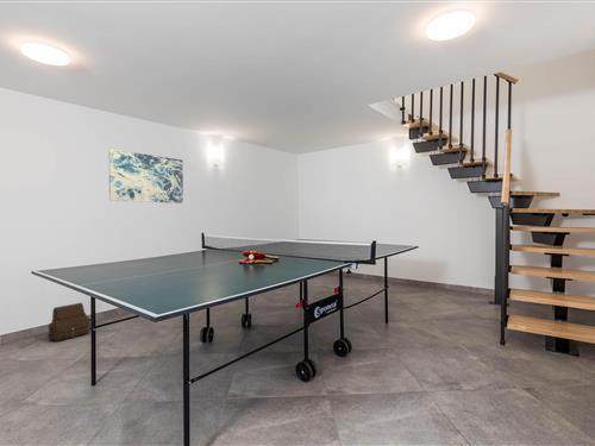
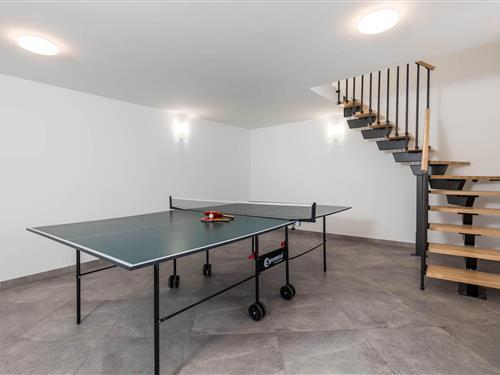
- wall art (149, 178)
- satchel (69, 320)
